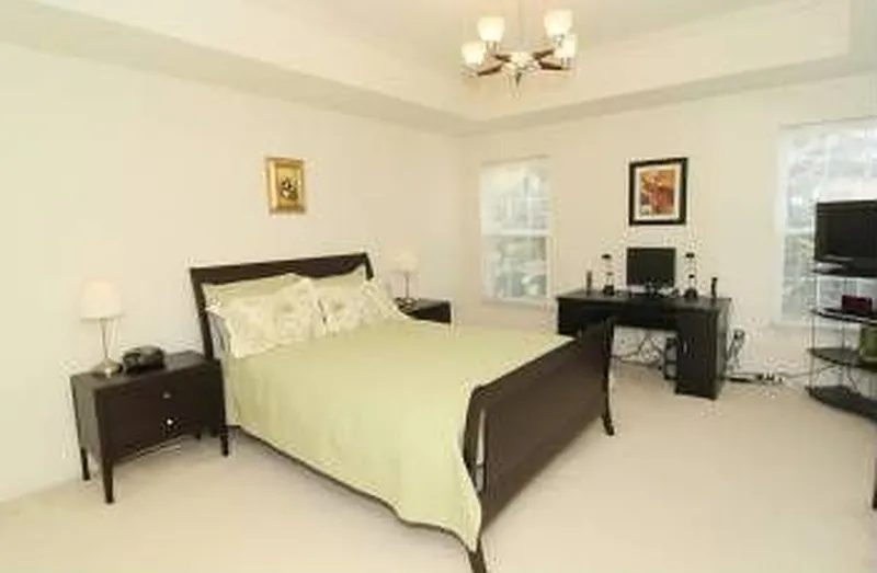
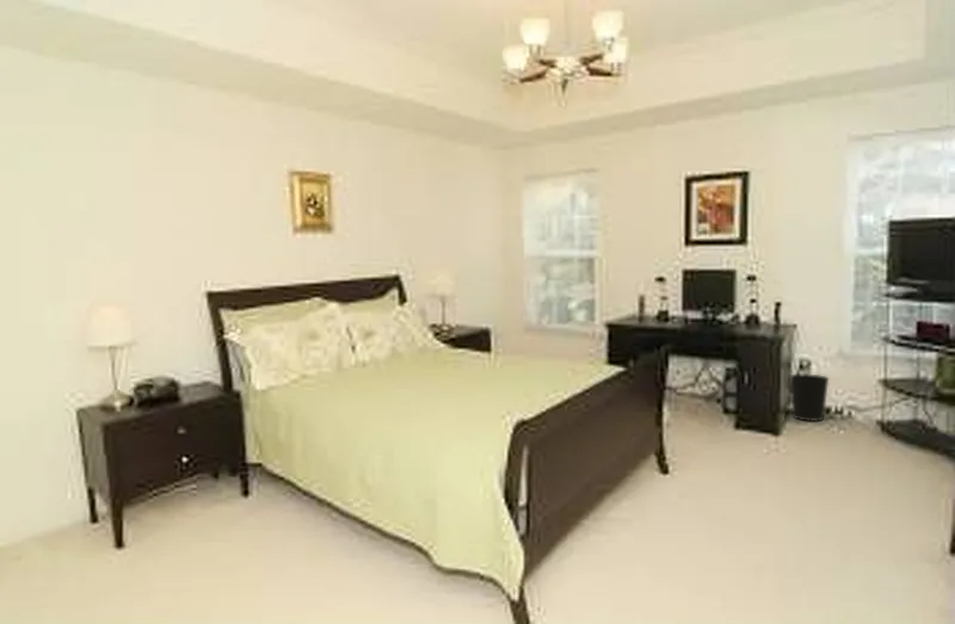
+ wastebasket (808, 397)
